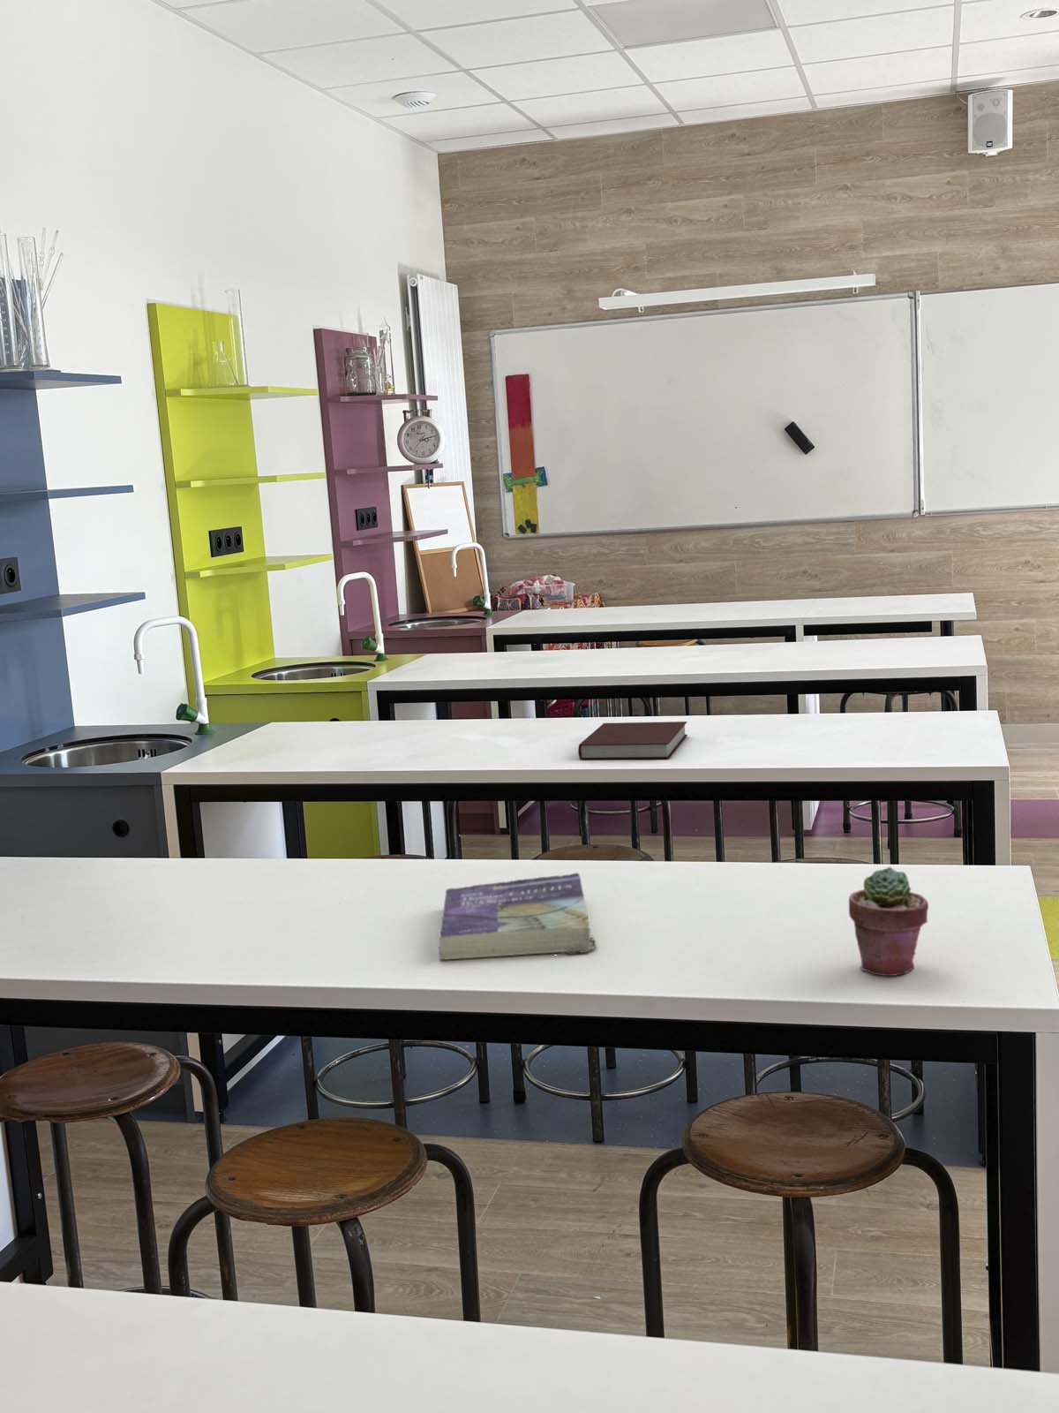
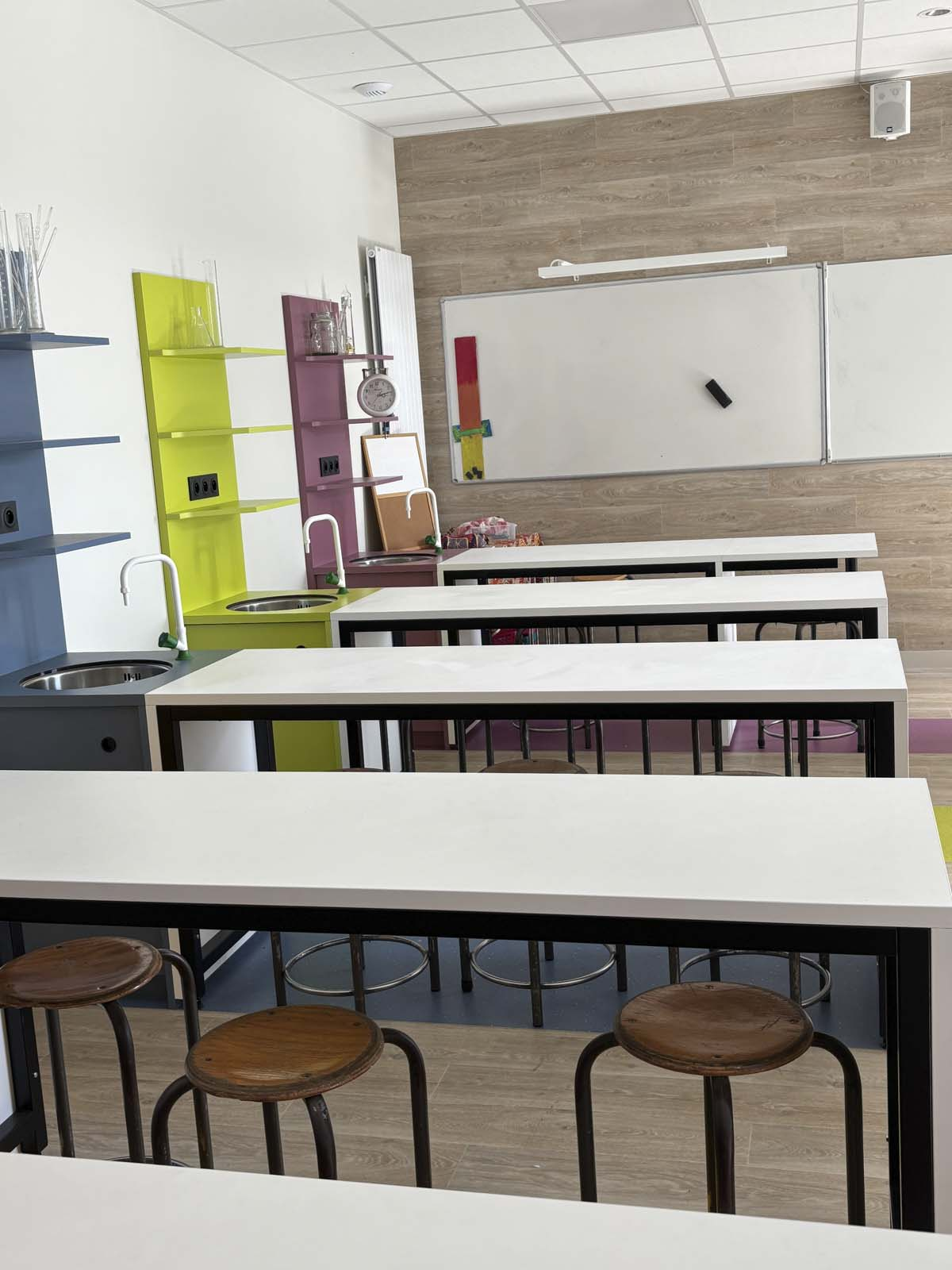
- potted succulent (888, 919)
- book (514, 915)
- notebook (634, 739)
